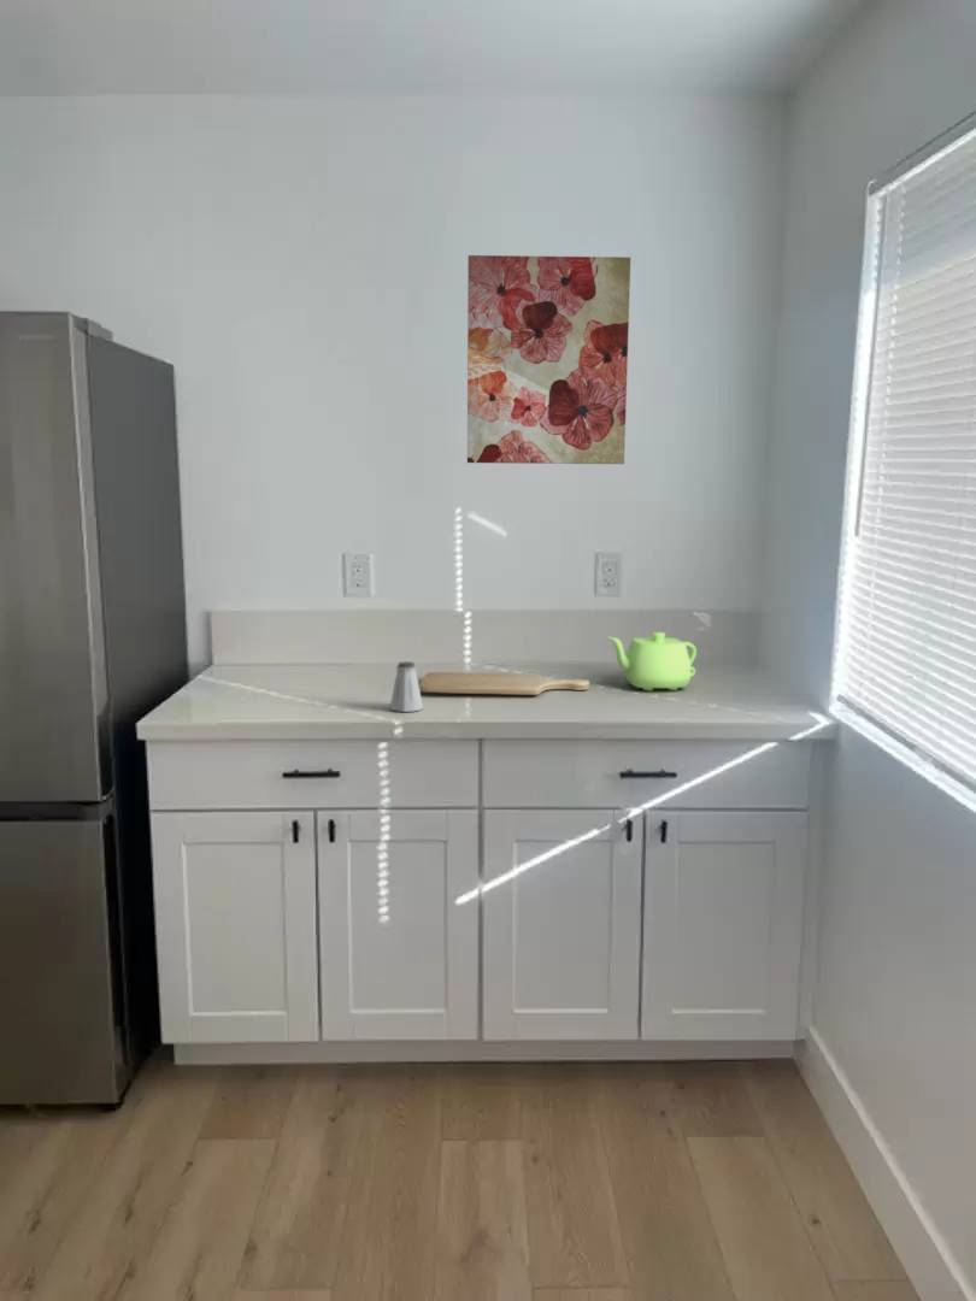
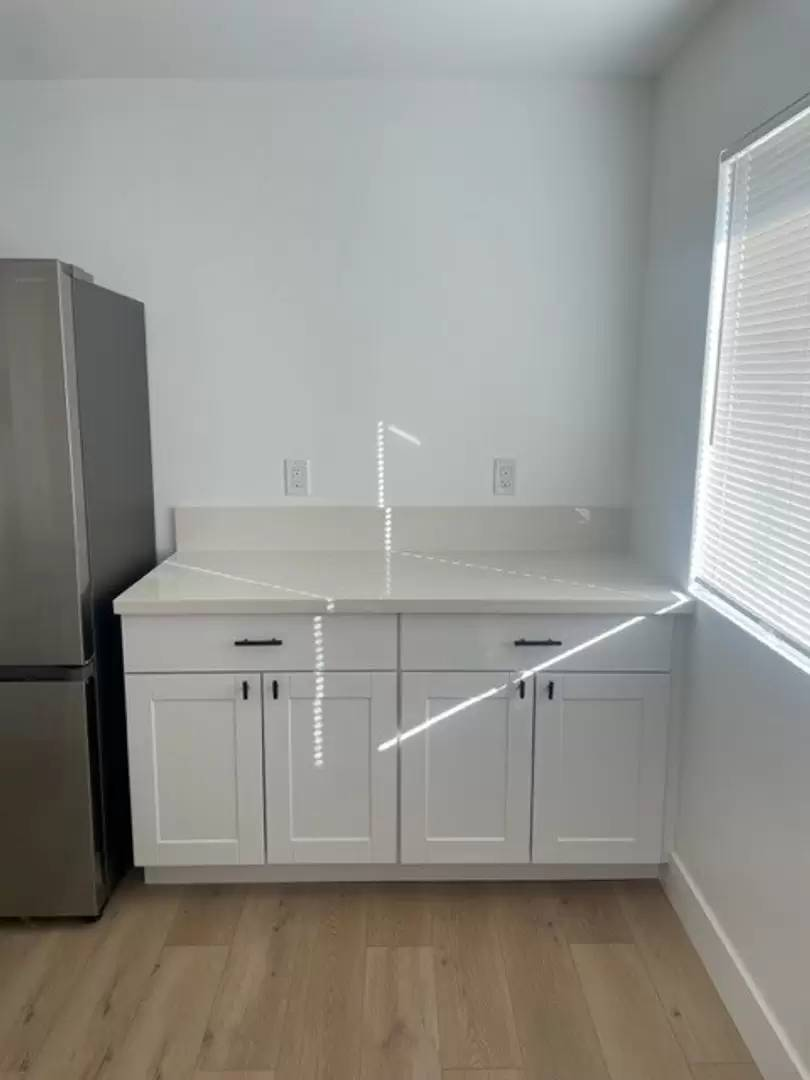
- teapot (651, 659)
- saltshaker (406, 685)
- chopping board (505, 683)
- wall art (547, 361)
